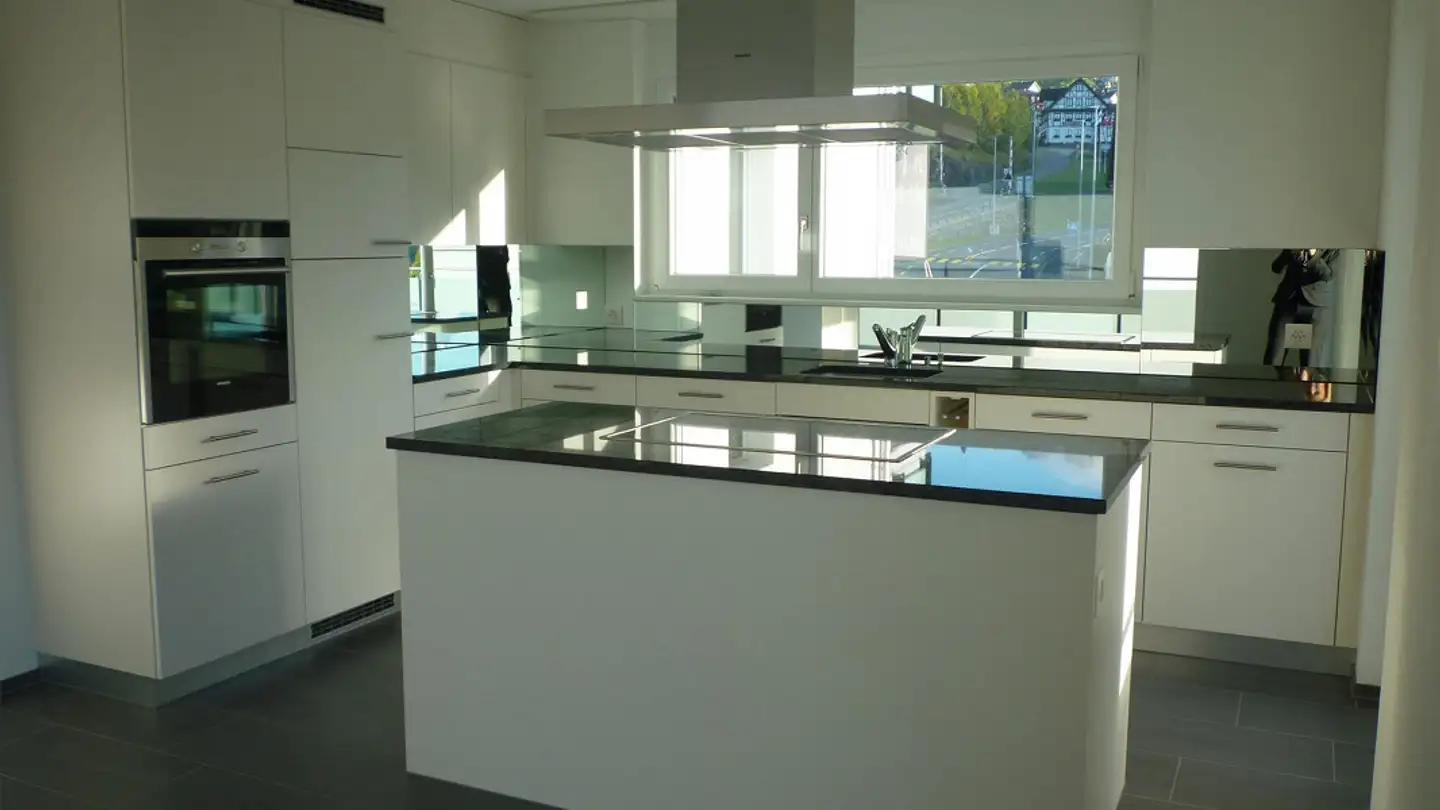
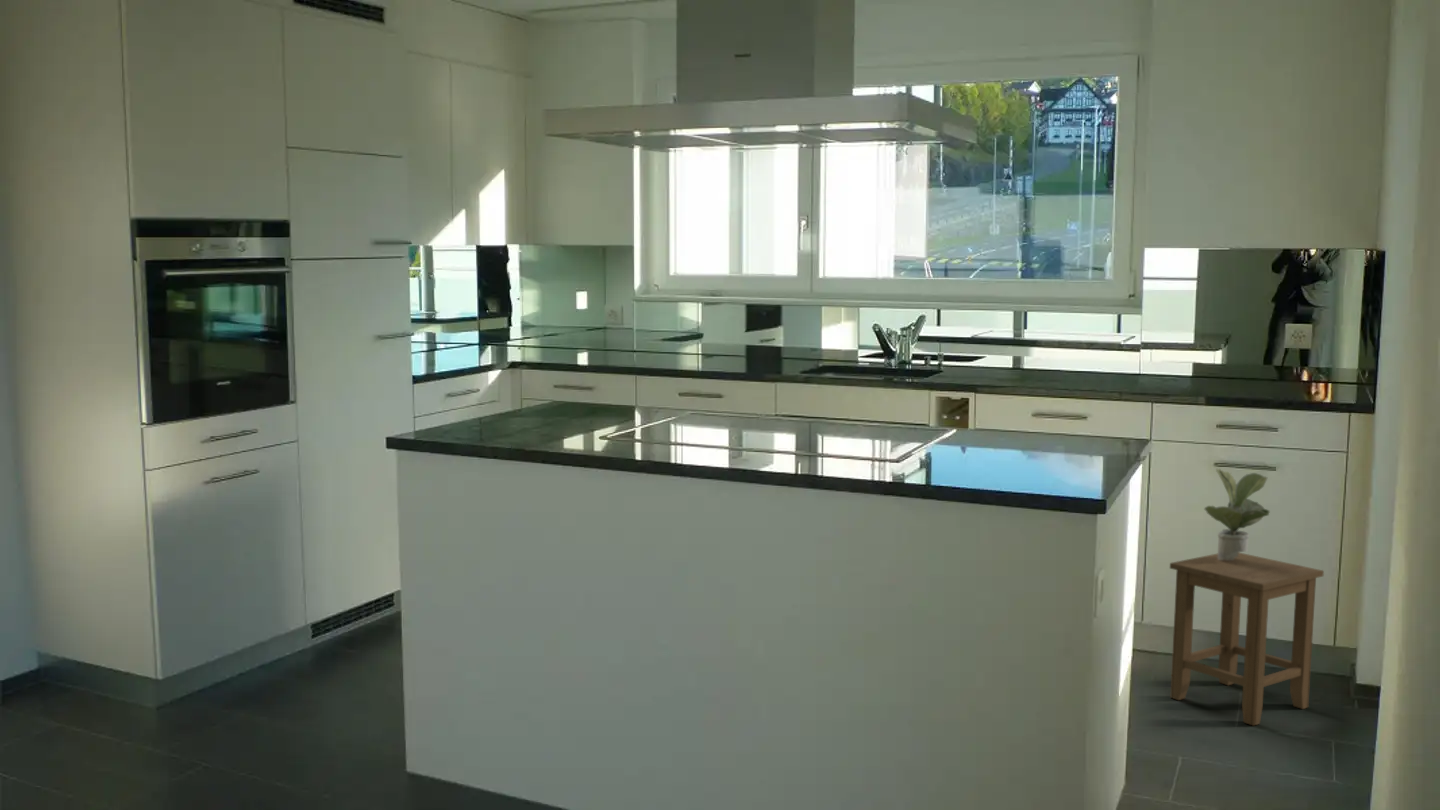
+ stool (1238, 634)
+ potted plant (1244, 517)
